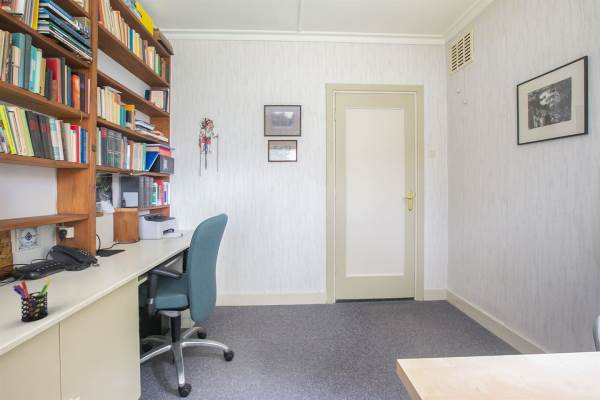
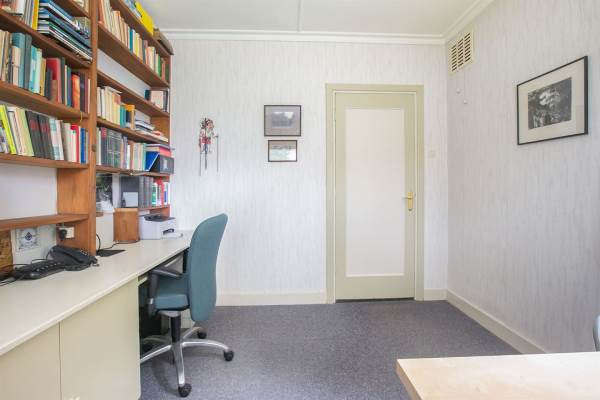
- pen holder (35, 298)
